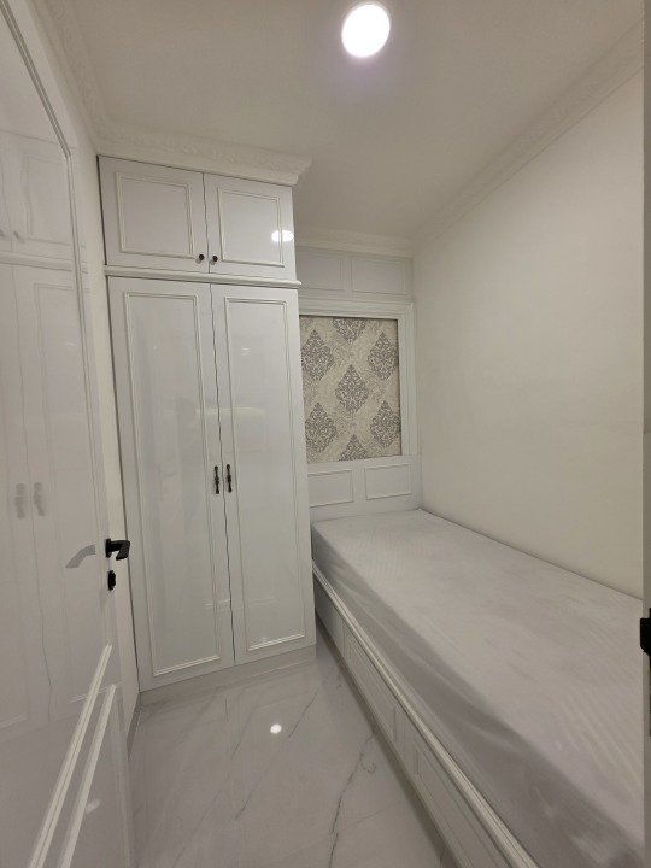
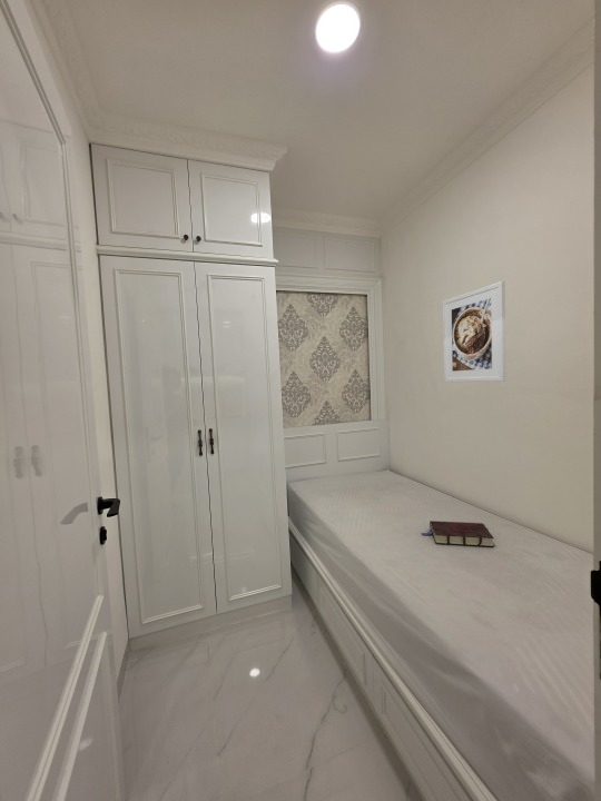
+ book (454, 532)
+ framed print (471, 337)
